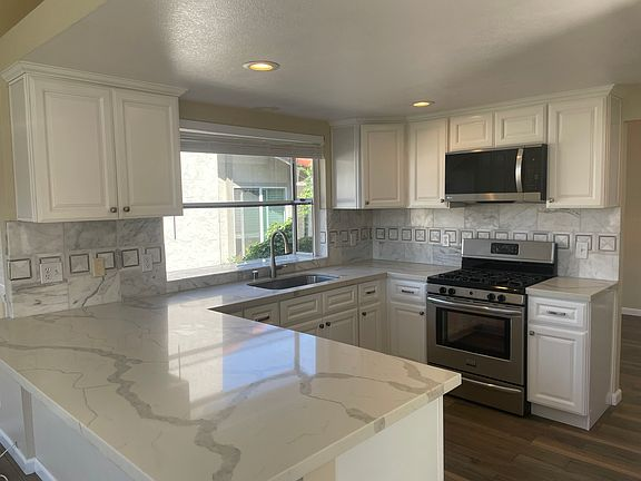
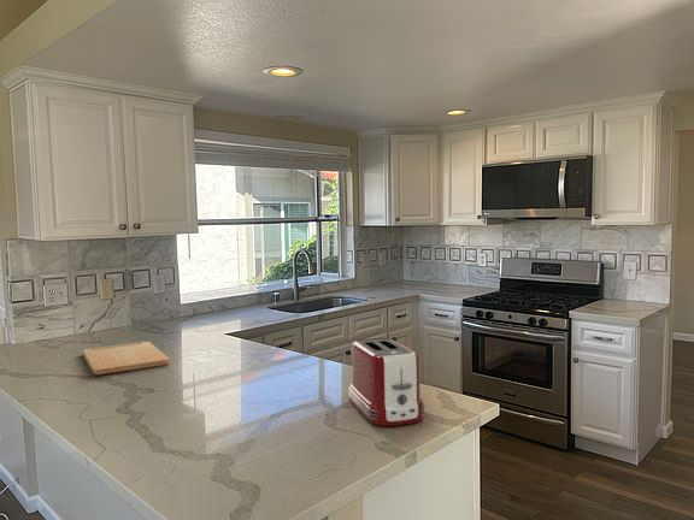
+ cutting board (124, 356)
+ toaster (384, 377)
